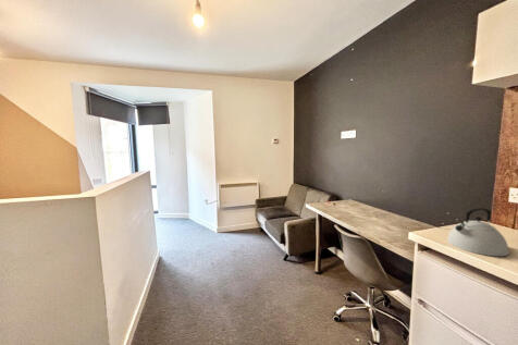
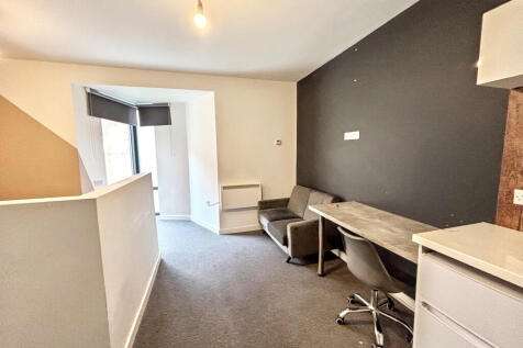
- kettle (477, 226)
